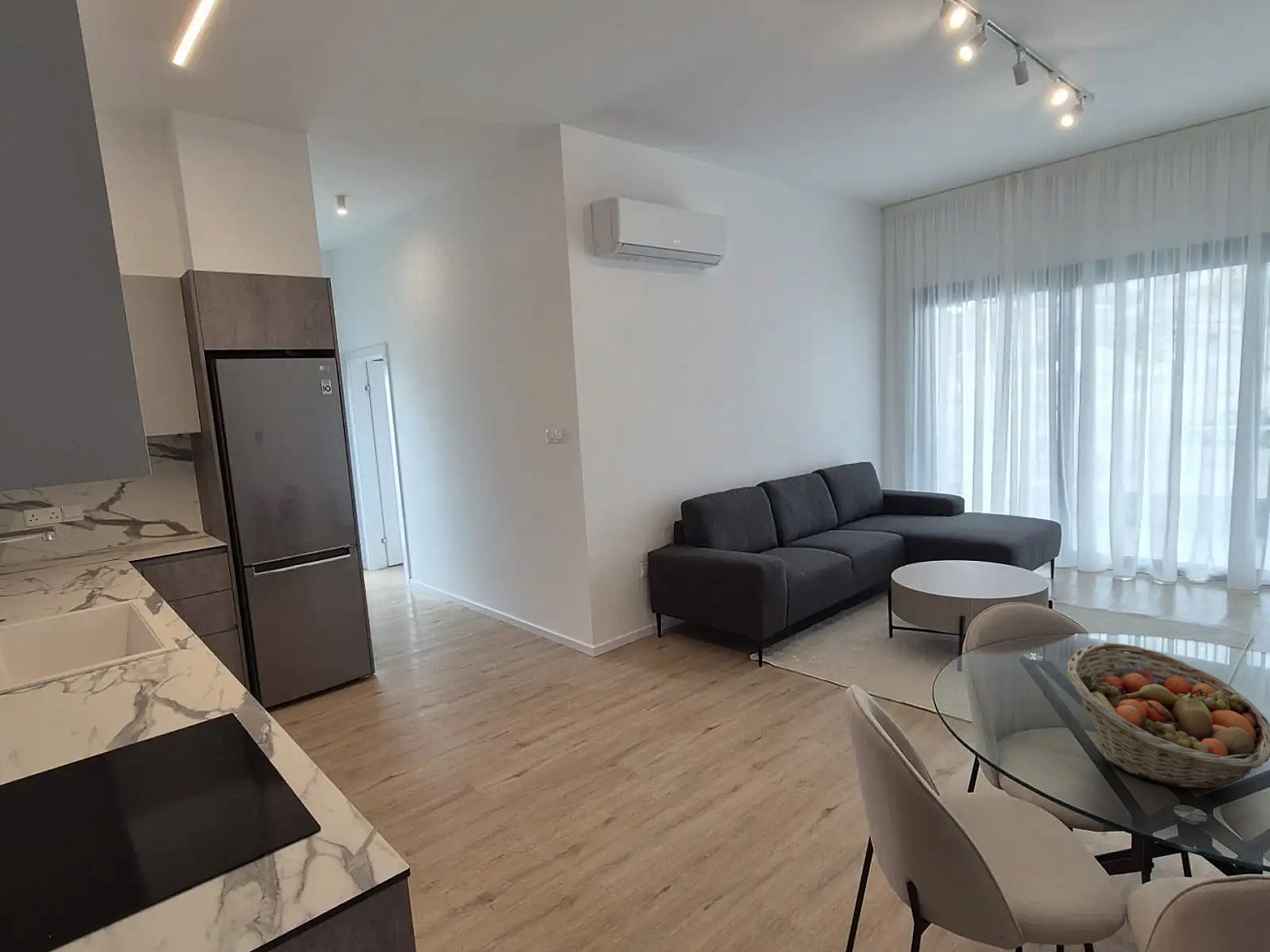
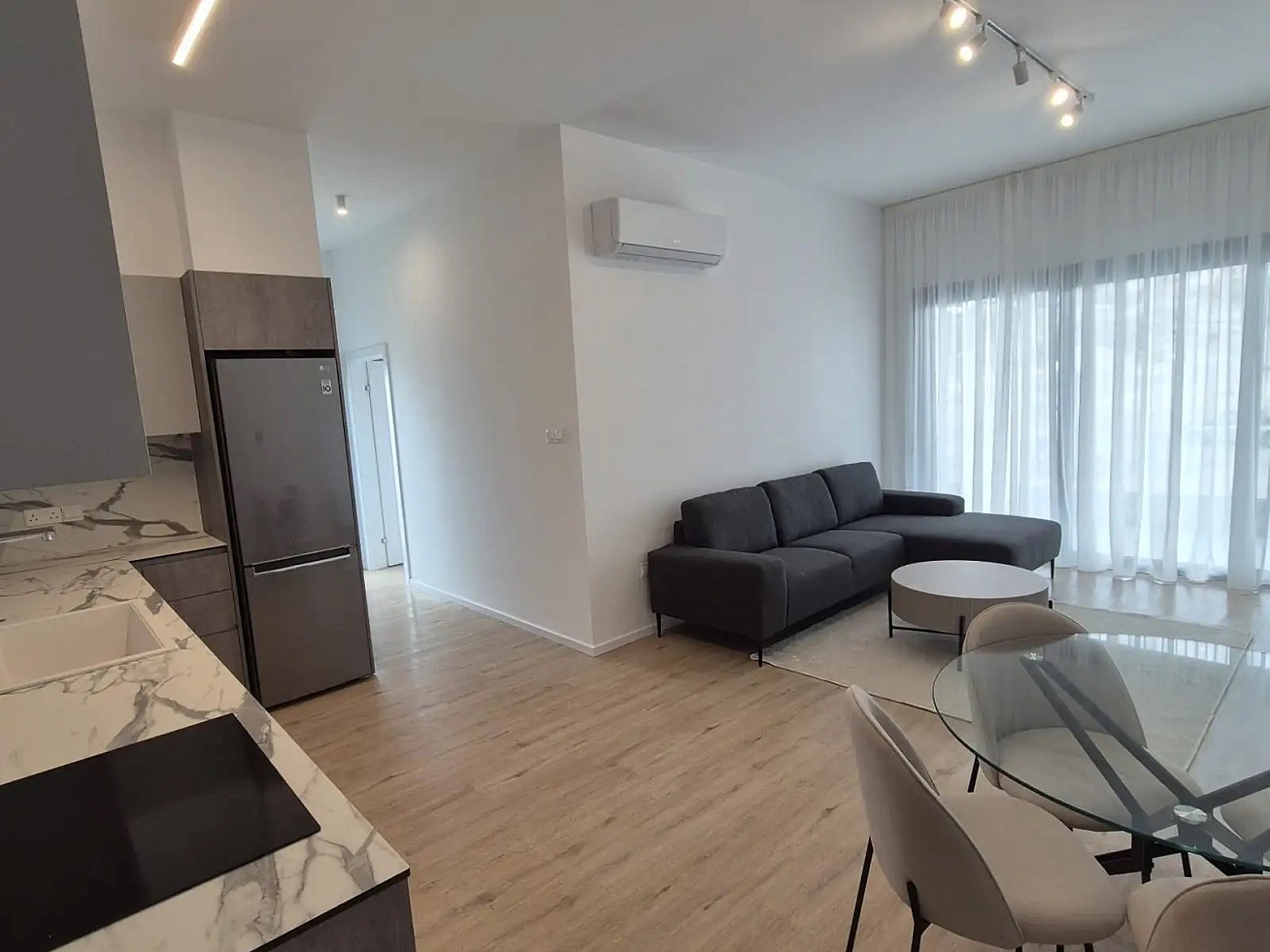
- fruit basket (1163, 711)
